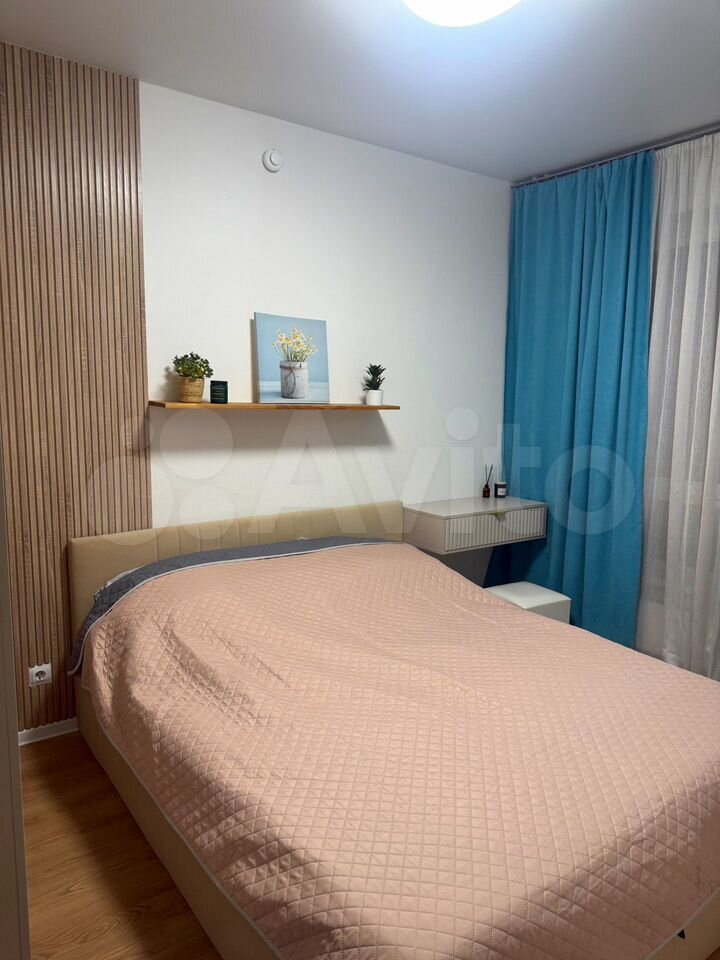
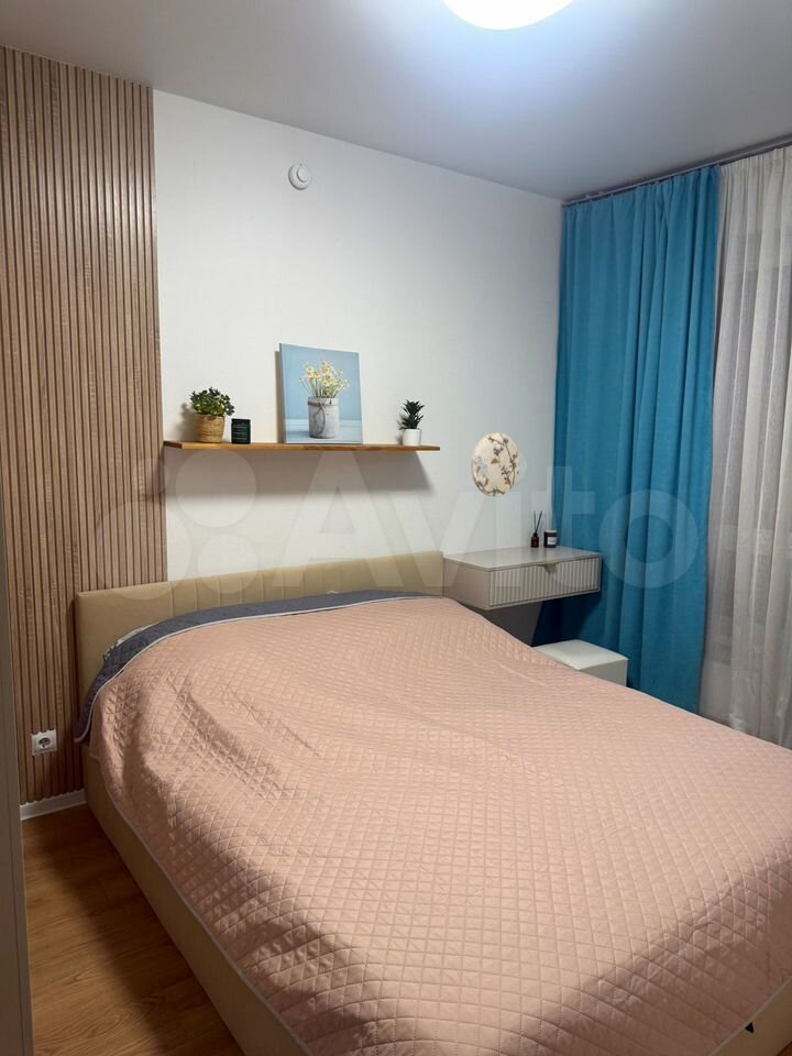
+ decorative plate (495, 464)
